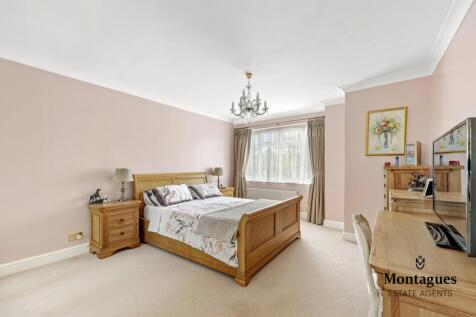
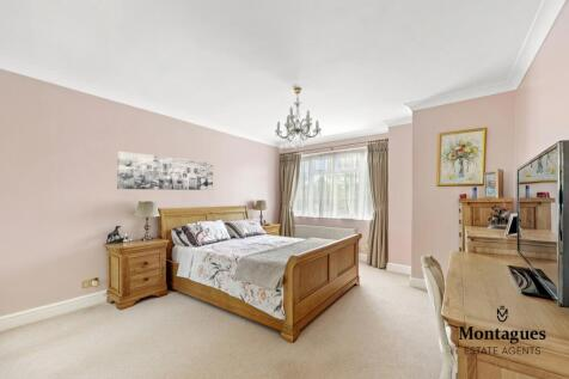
+ wall art (172, 173)
